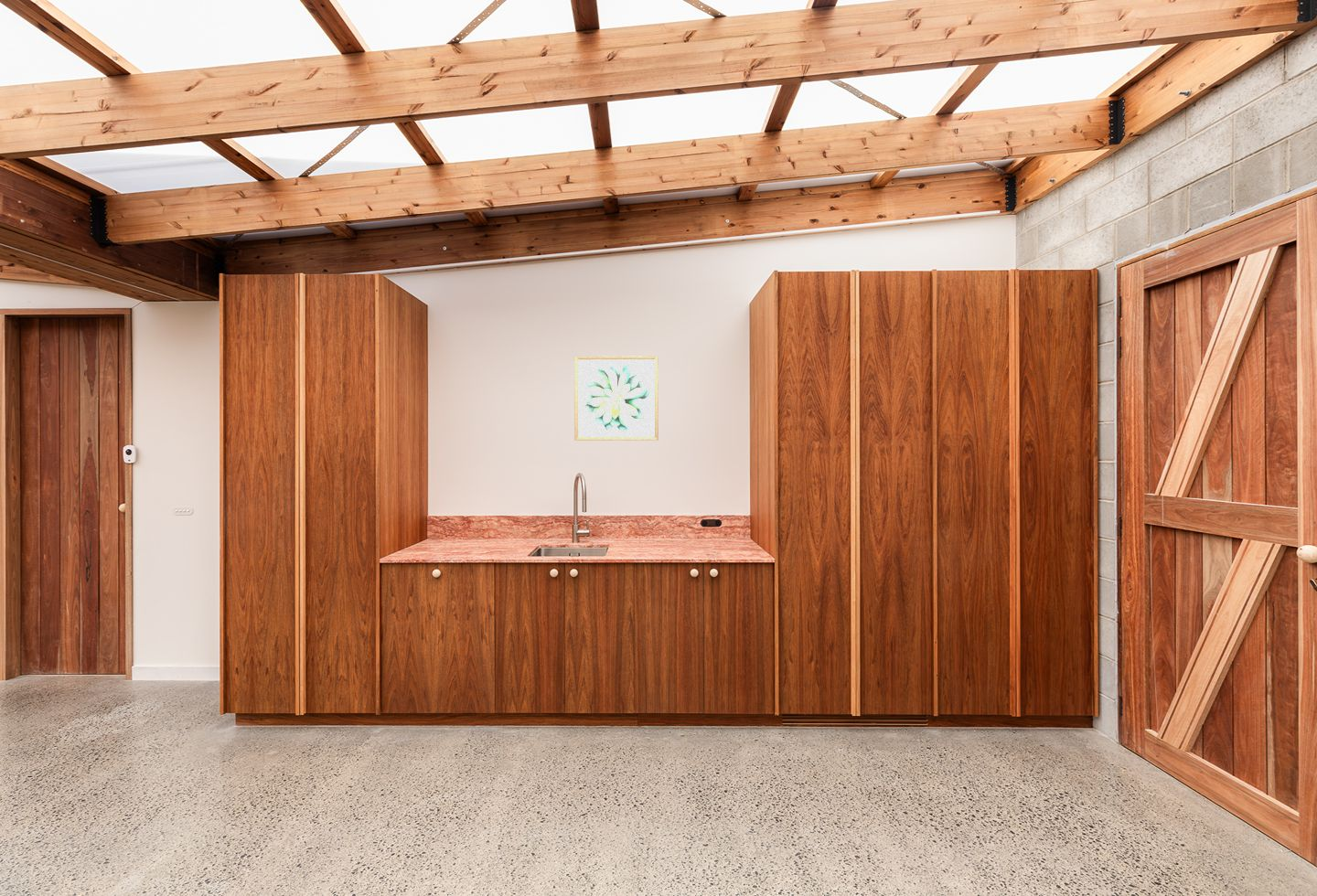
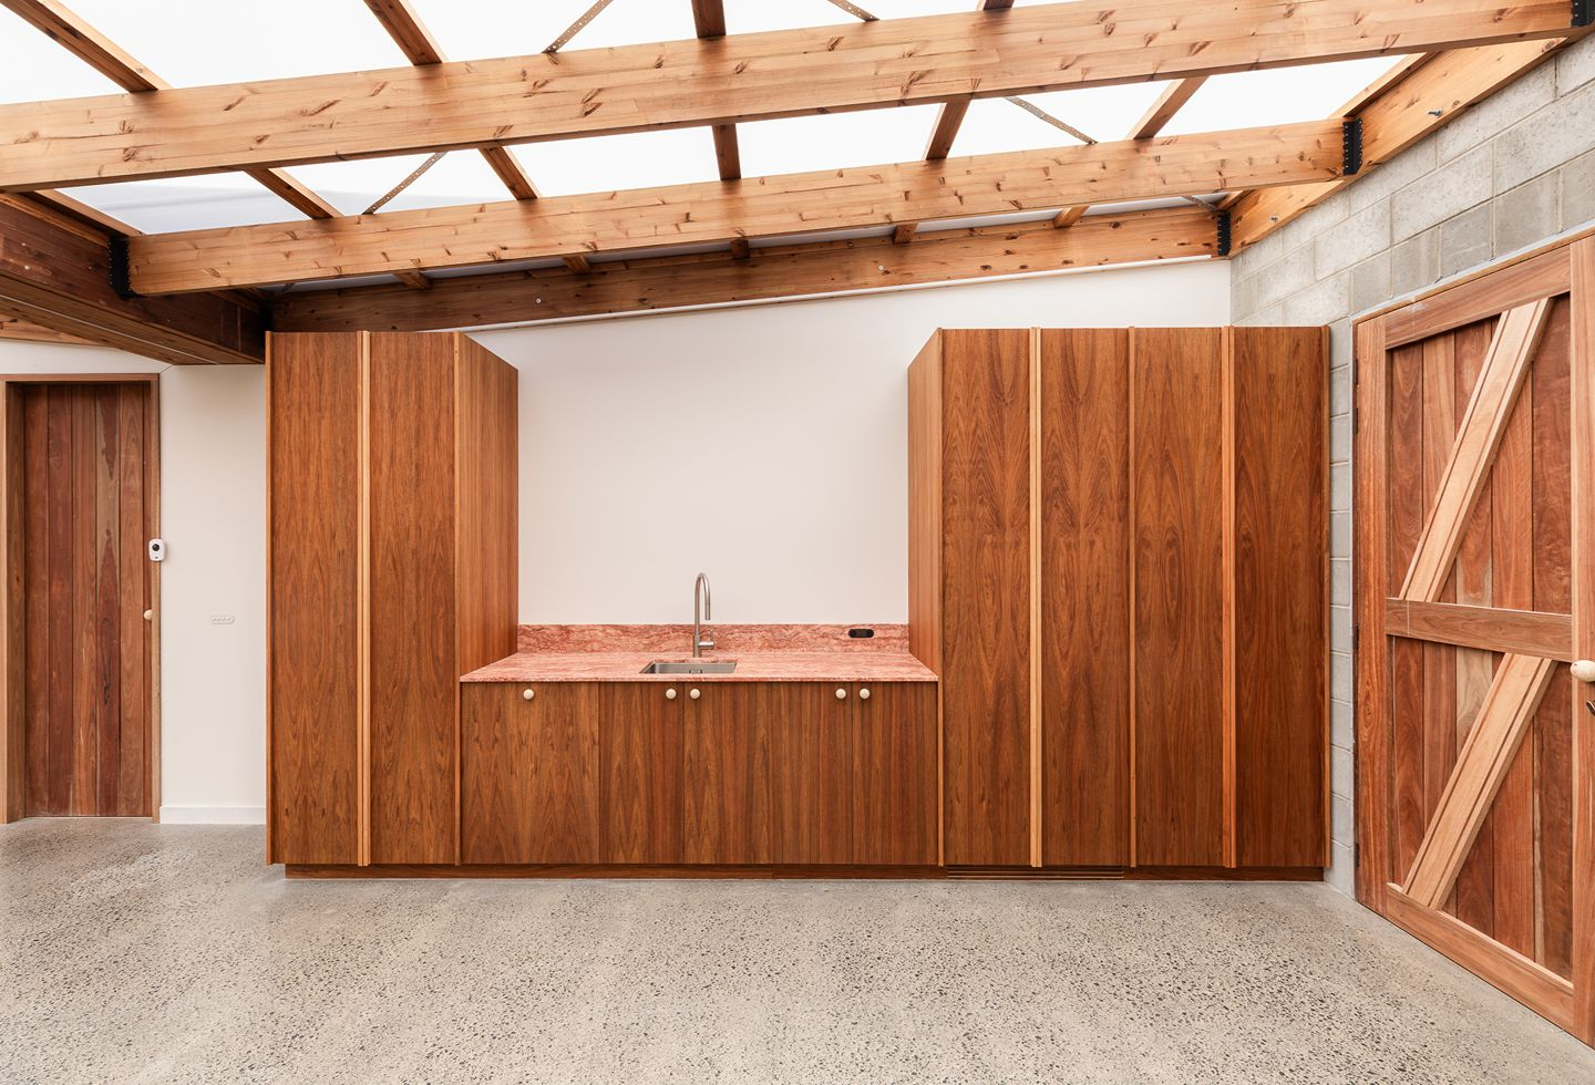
- wall art (616, 398)
